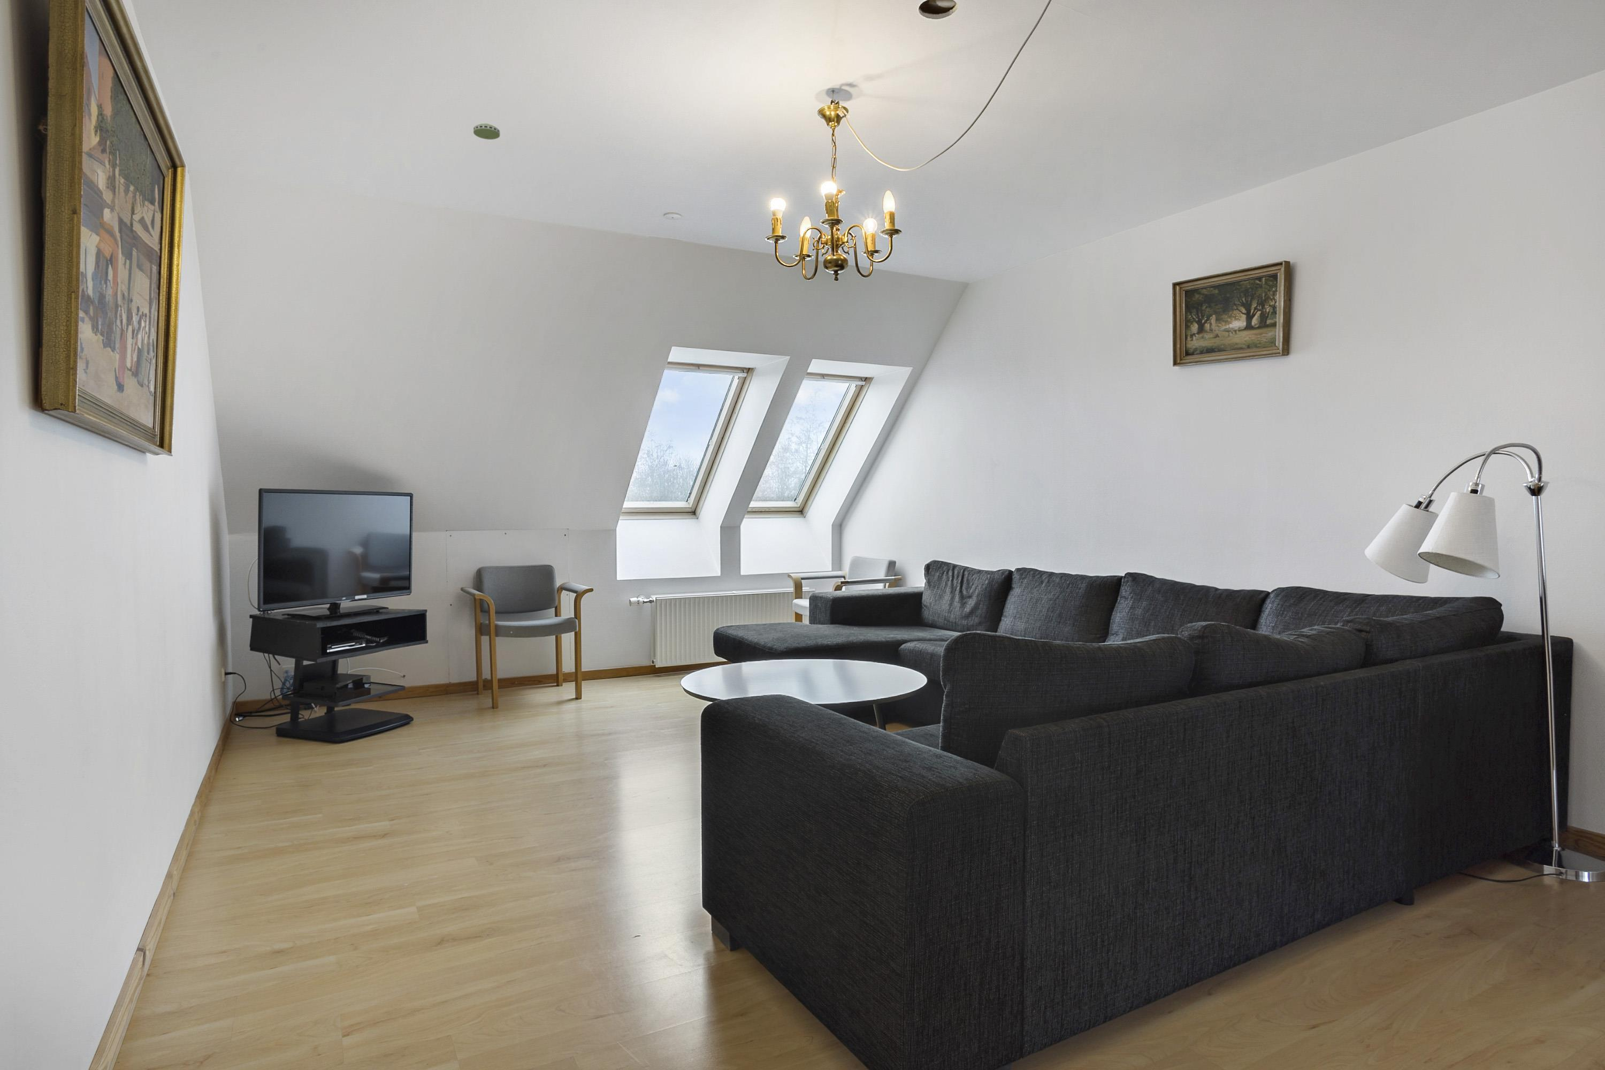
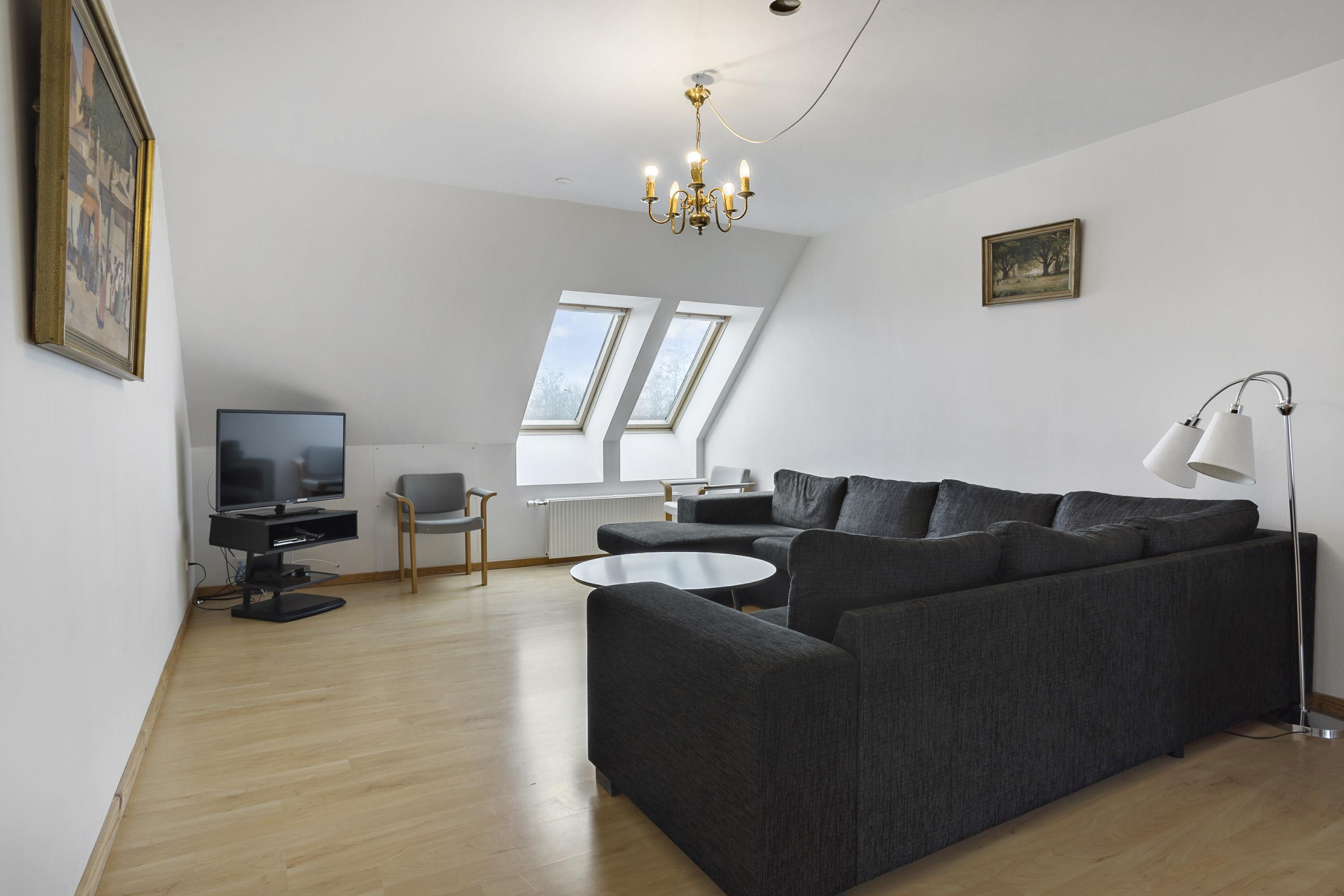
- smoke detector (486, 131)
